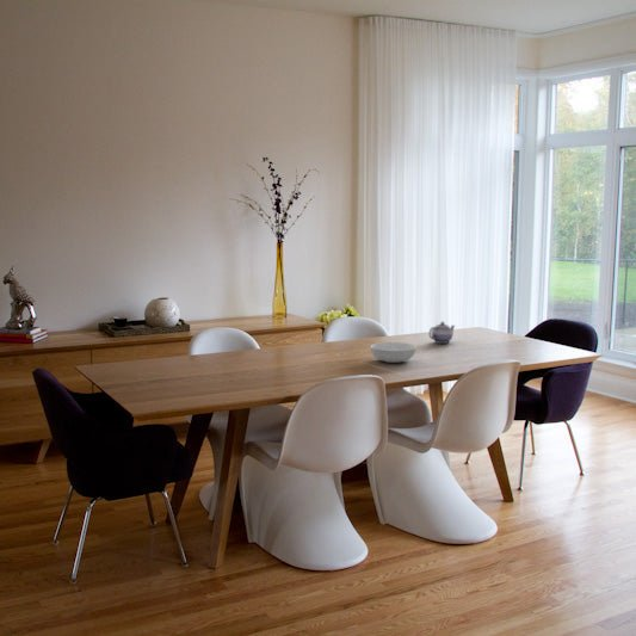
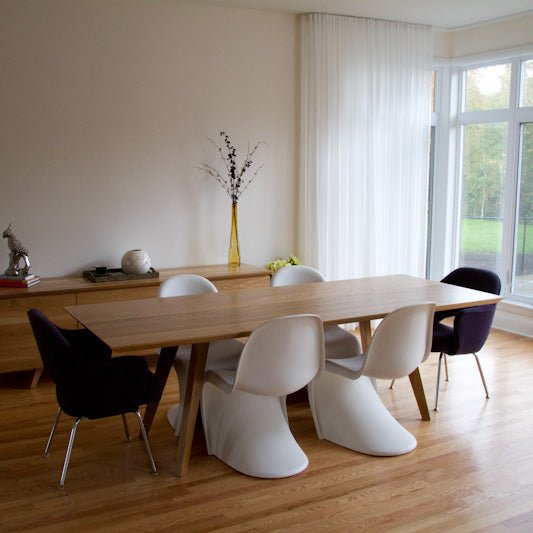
- teapot (442, 332)
- serving bowl (393, 353)
